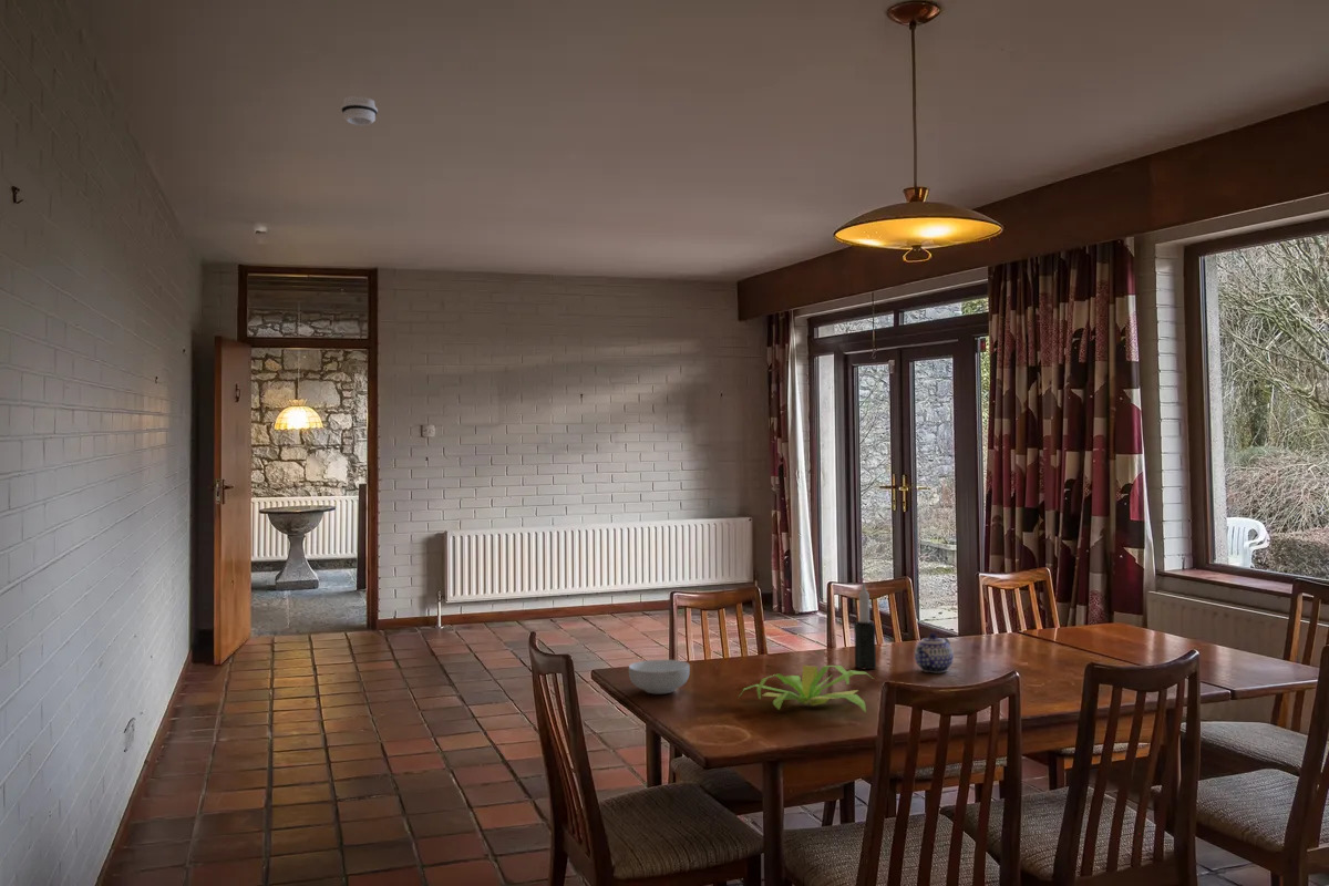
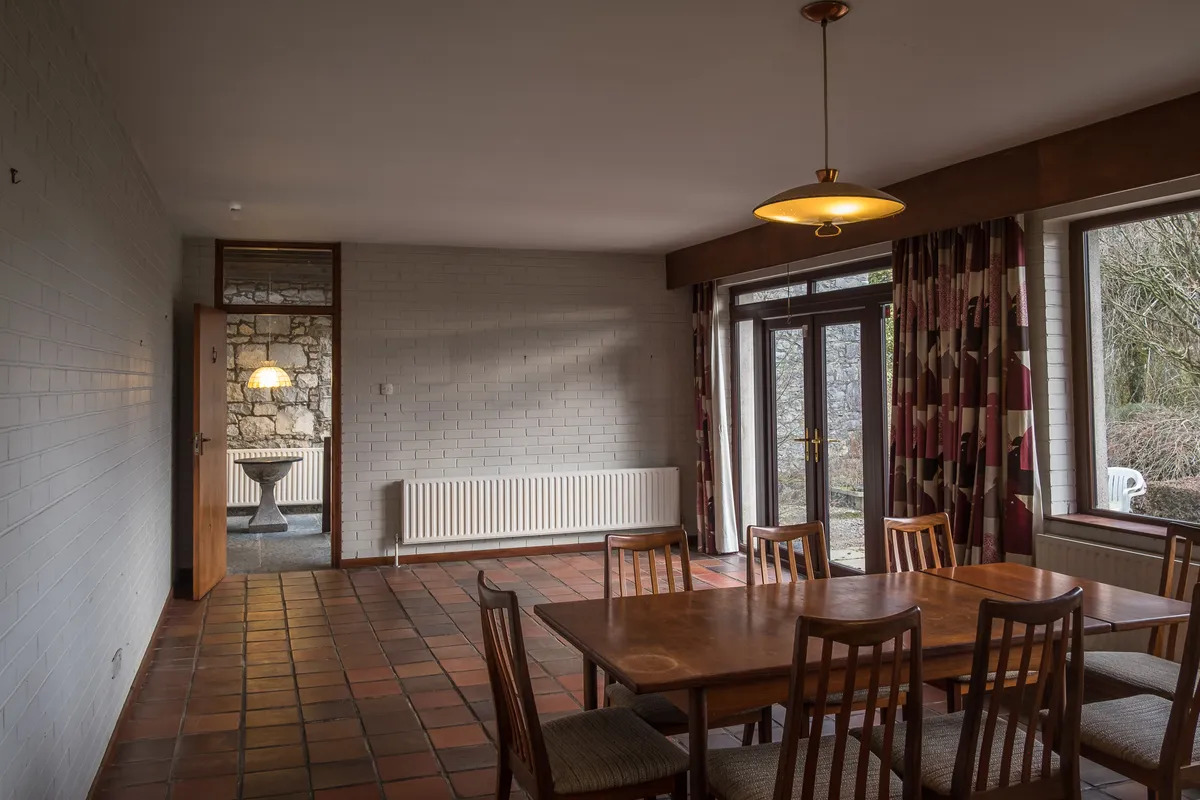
- smoke detector (359, 111)
- candle (864, 625)
- cereal bowl (659, 678)
- teapot (934, 651)
- plant (805, 682)
